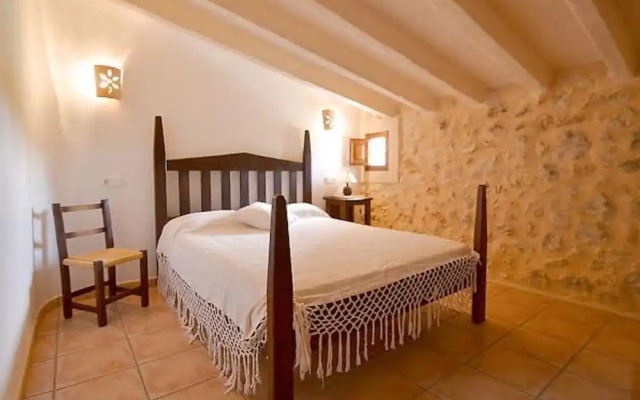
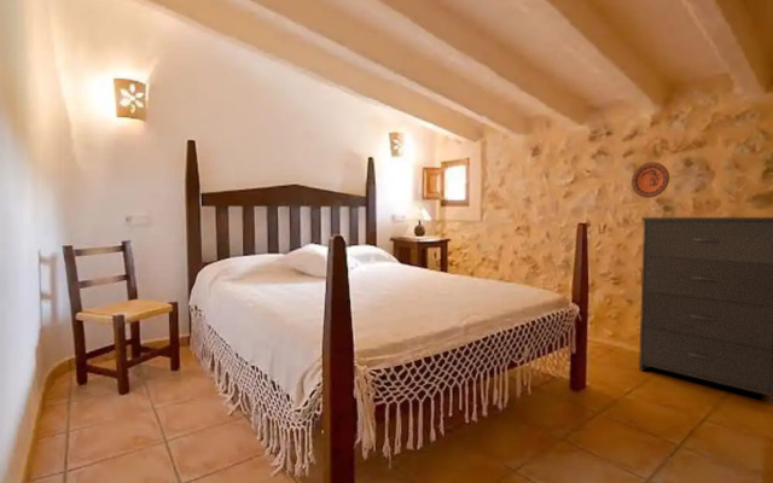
+ dresser (713, 298)
+ decorative plate (650, 180)
